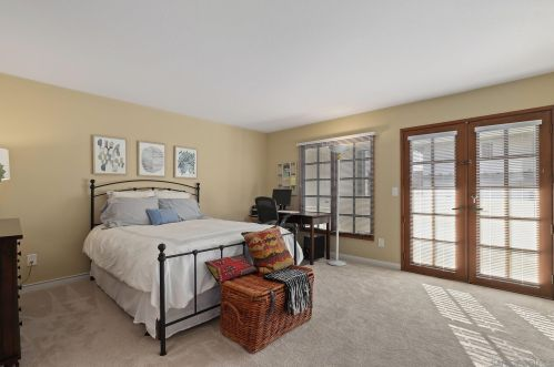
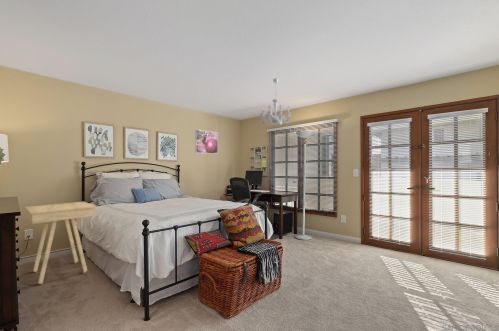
+ side table (68, 236)
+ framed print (206, 142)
+ chandelier (275, 102)
